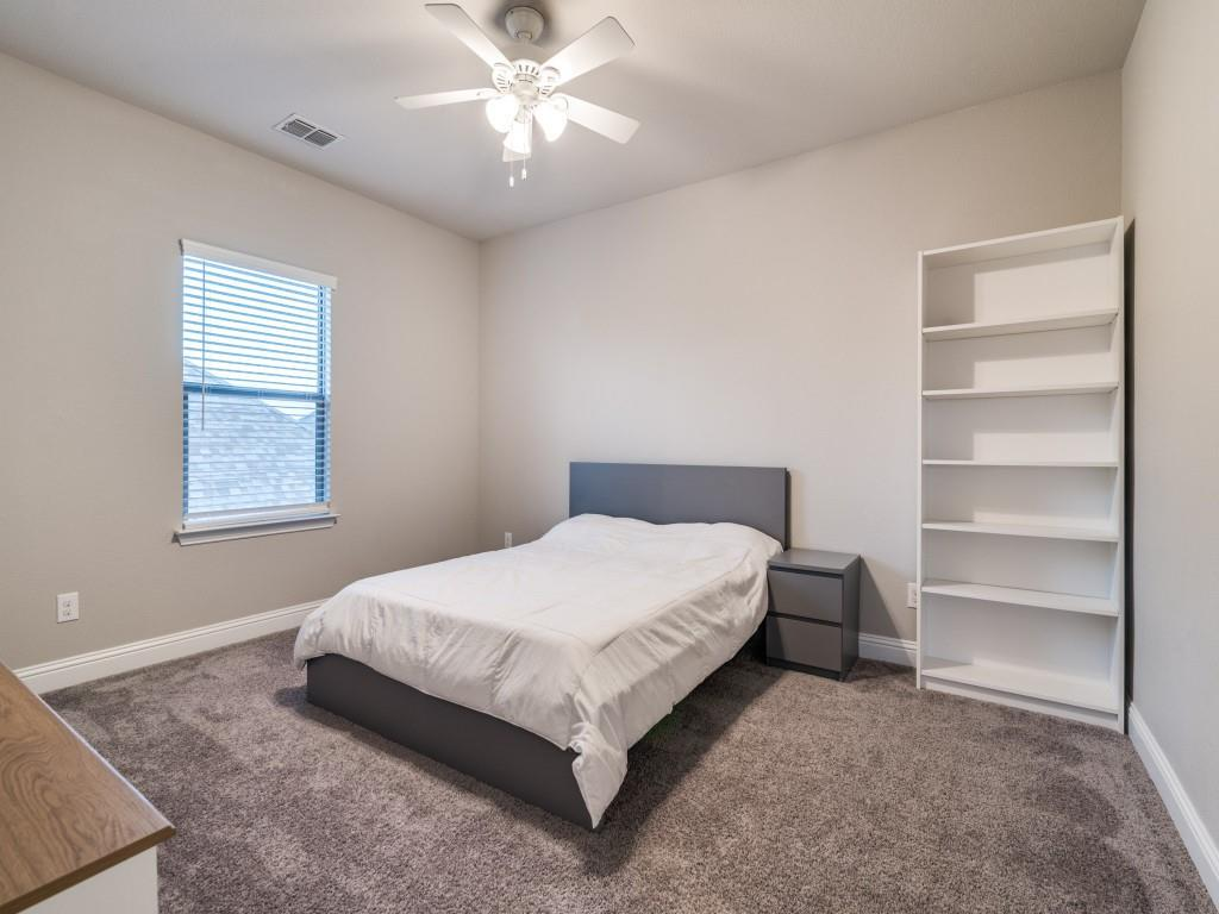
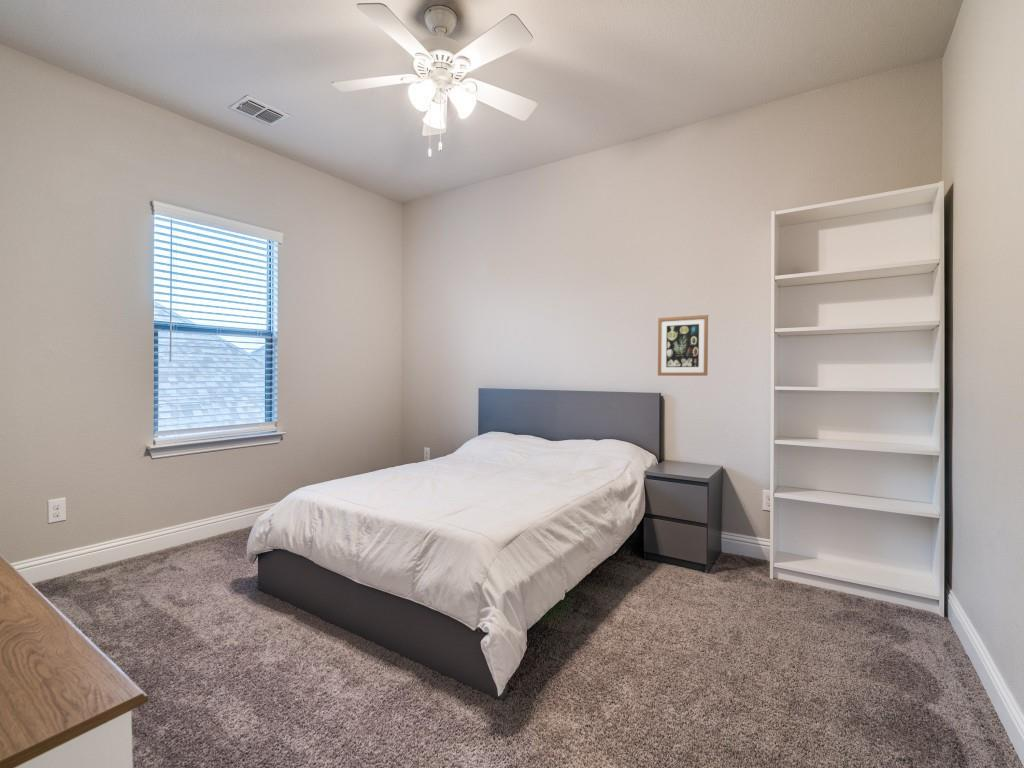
+ wall art (682, 346)
